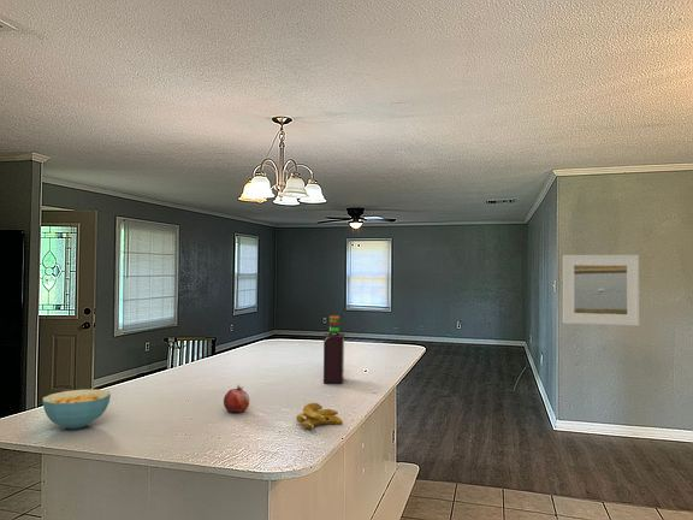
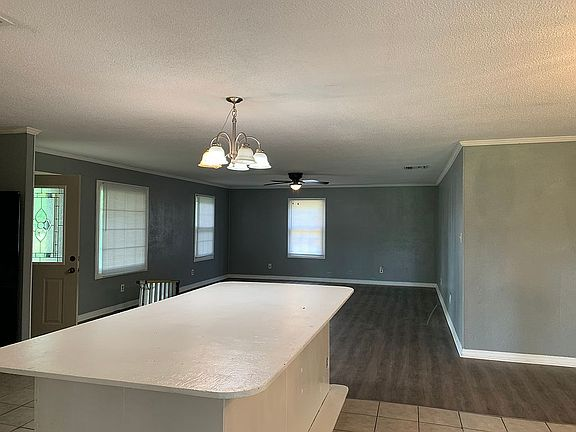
- banana (319, 415)
- bottle (333, 348)
- fruit (236, 397)
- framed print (599, 289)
- cereal bowl (76, 410)
